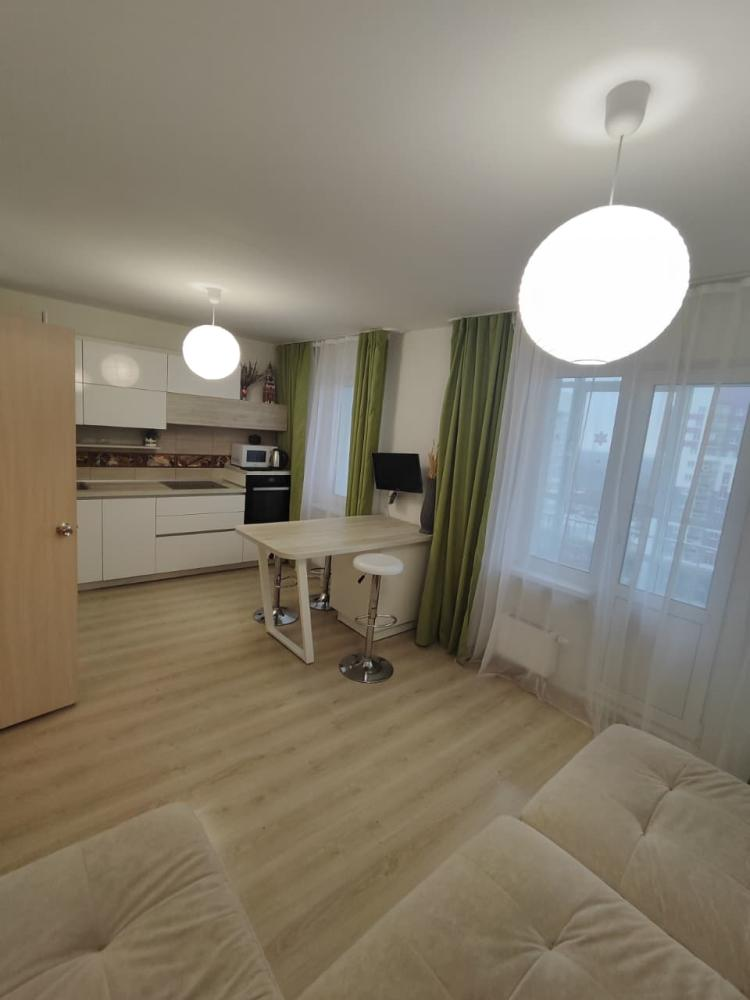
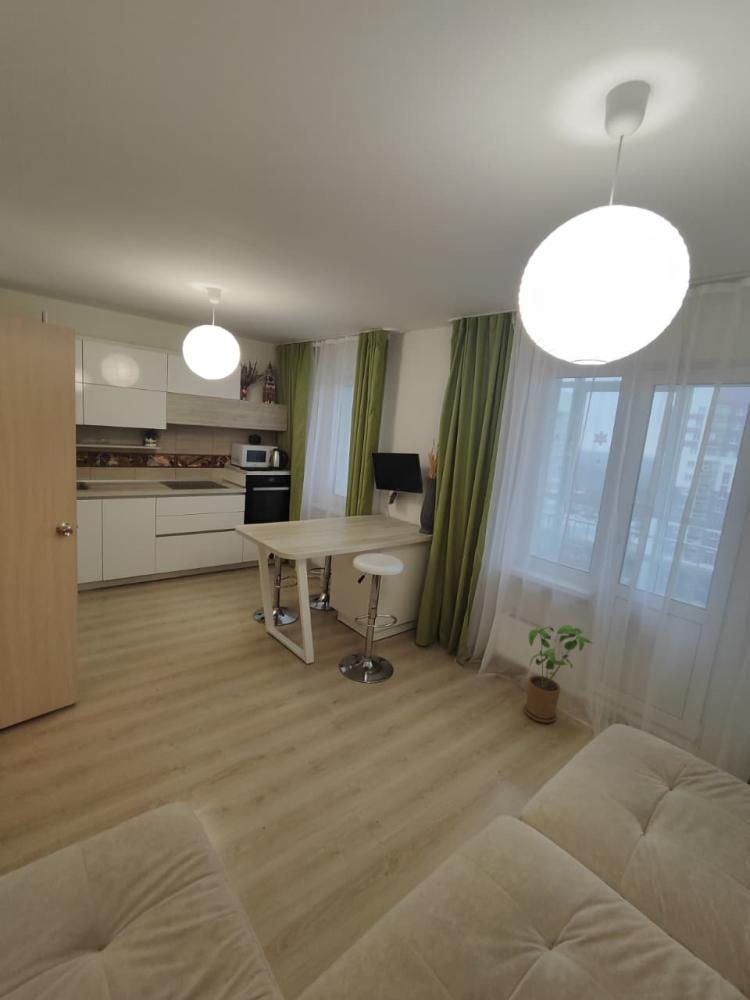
+ house plant (547, 671)
